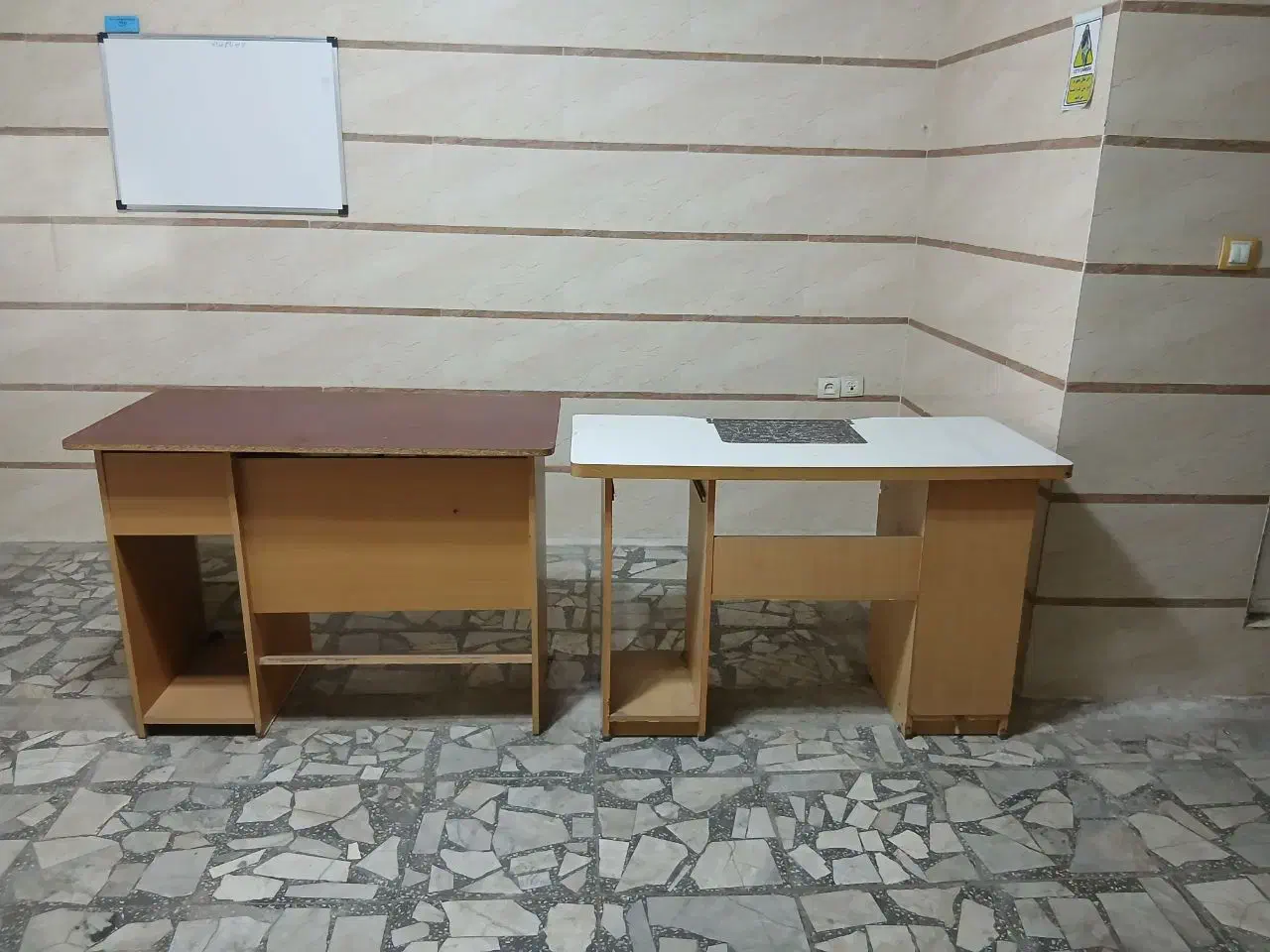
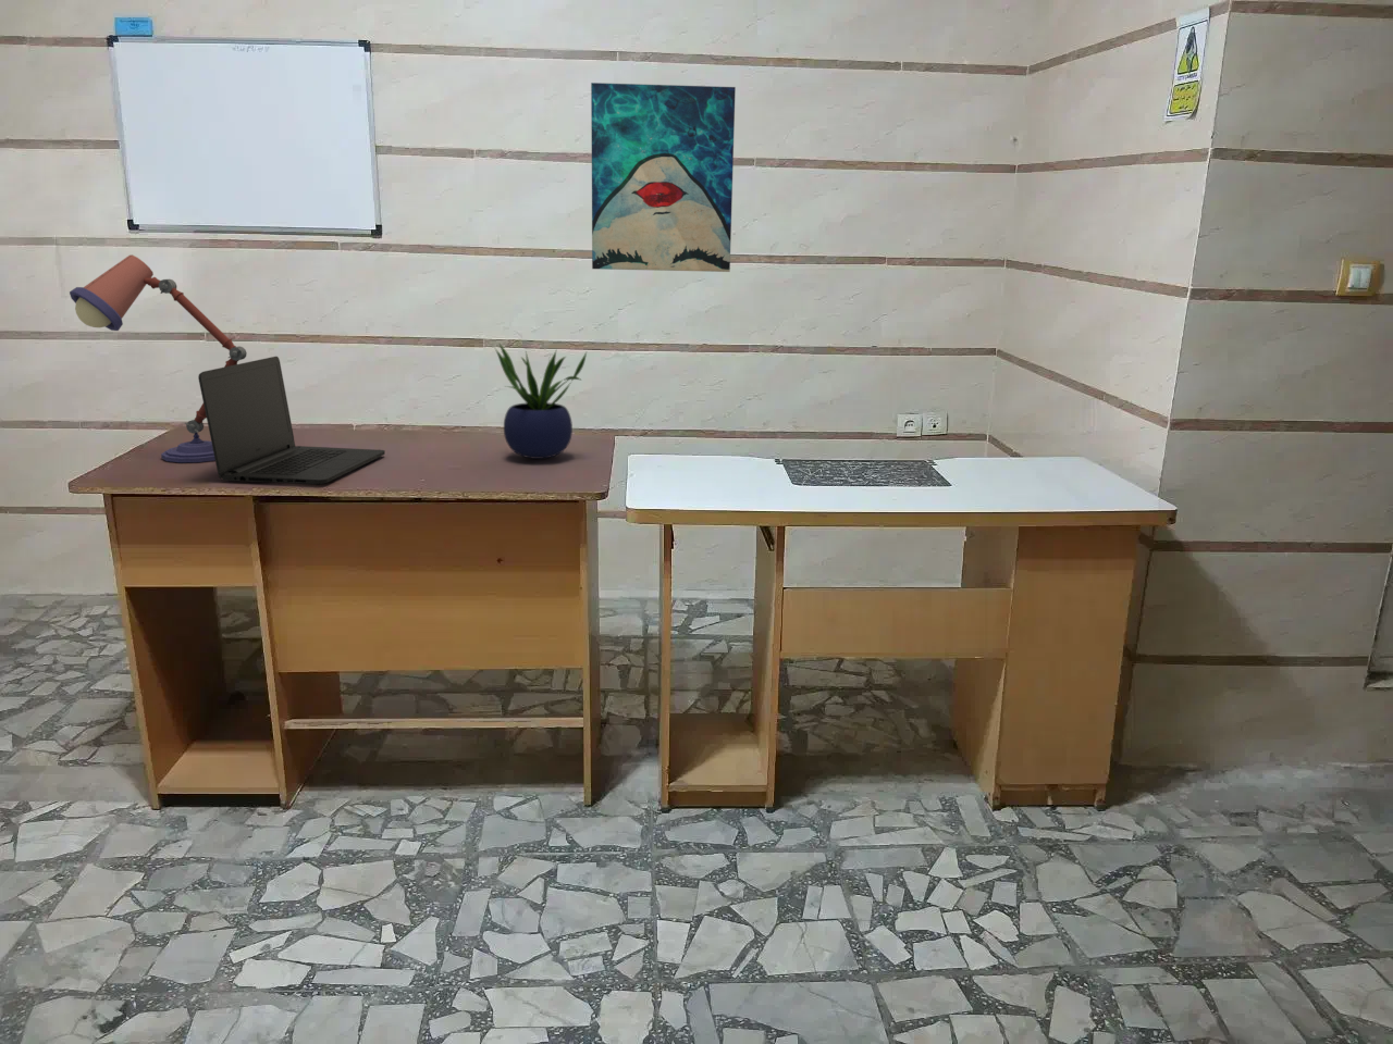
+ laptop (290, 417)
+ wall art (661, 180)
+ desk lamp (201, 324)
+ potted plant (535, 399)
